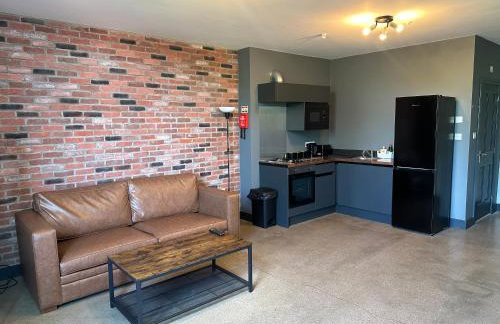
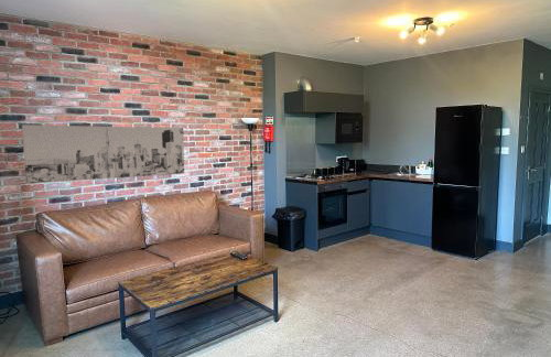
+ wall art (114, 152)
